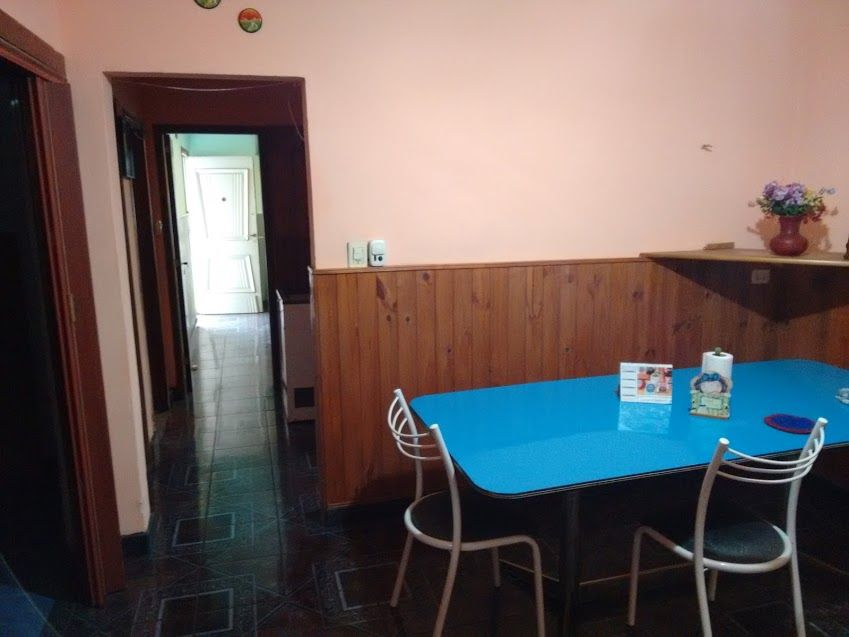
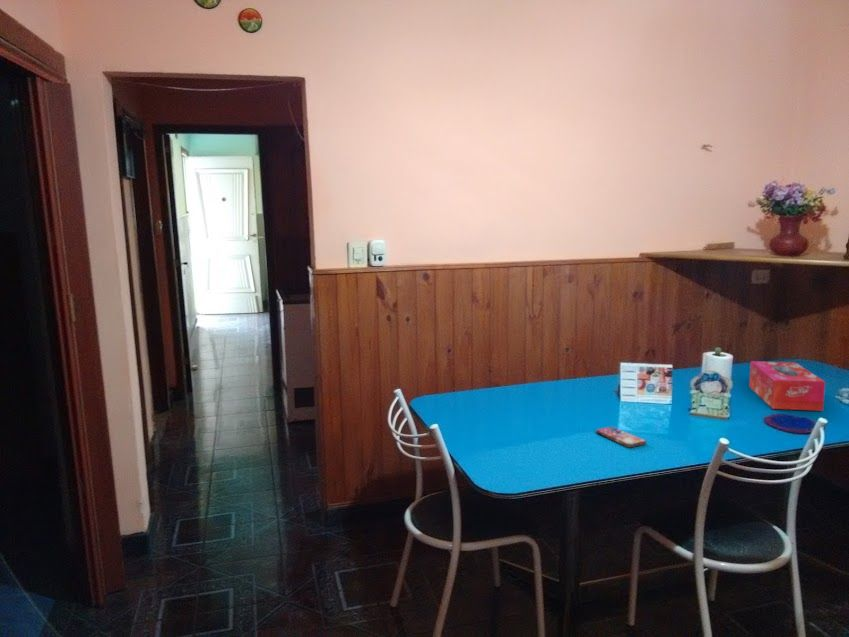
+ smartphone (620, 436)
+ tissue box (784, 384)
